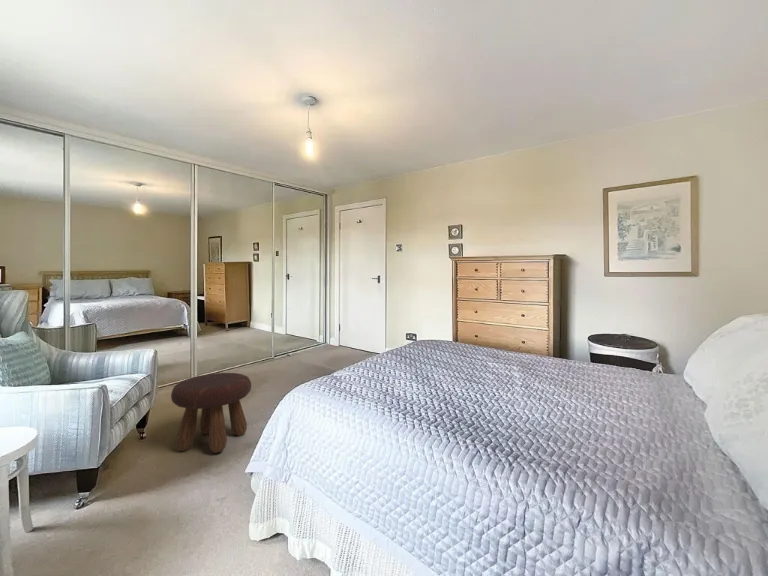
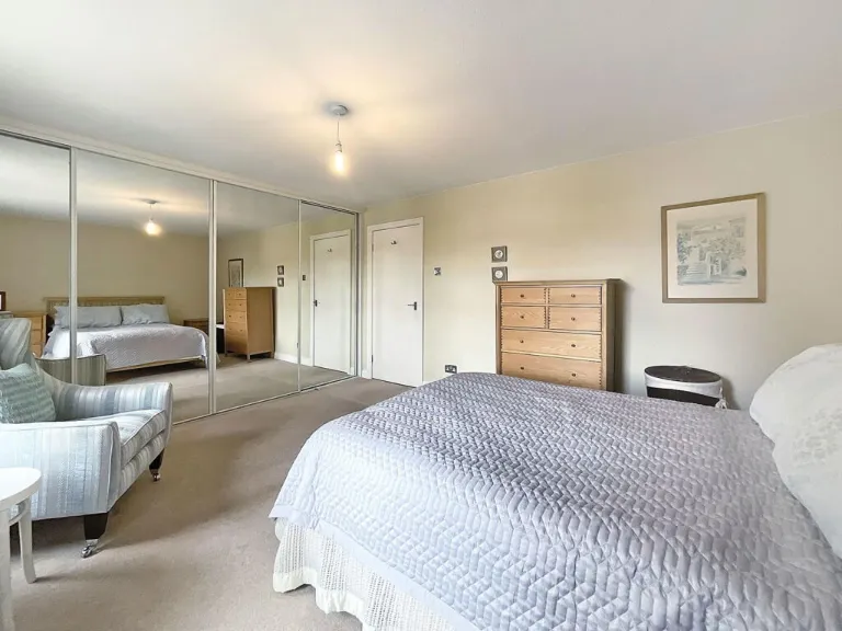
- footstool (213, 411)
